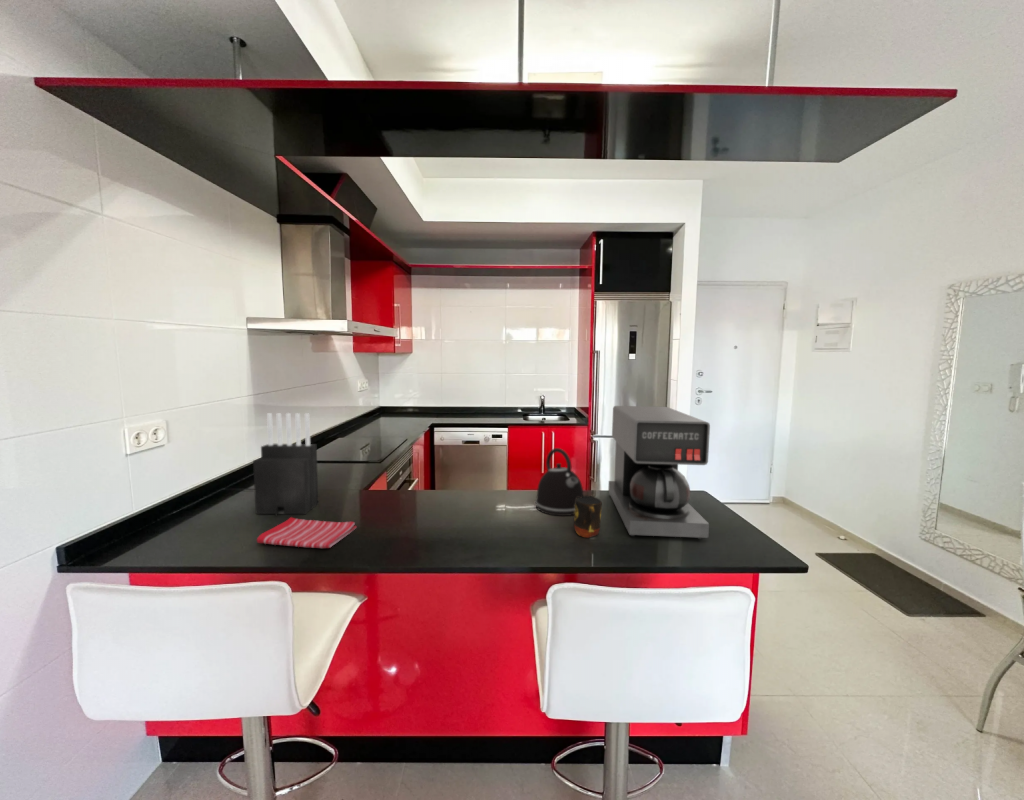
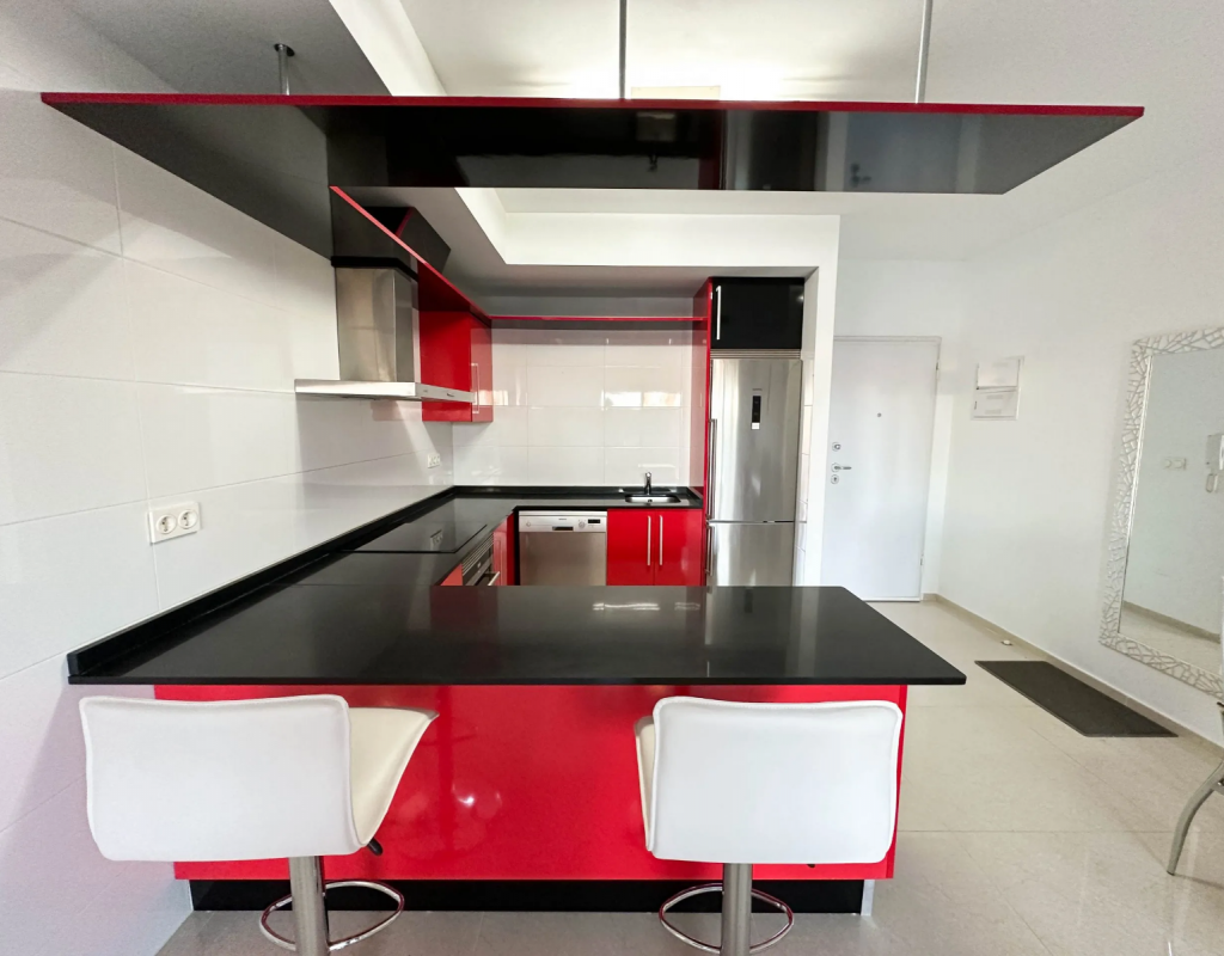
- knife block (284, 463)
- mug (589, 518)
- kettle (560, 478)
- dish towel (308, 532)
- coffee maker (652, 464)
